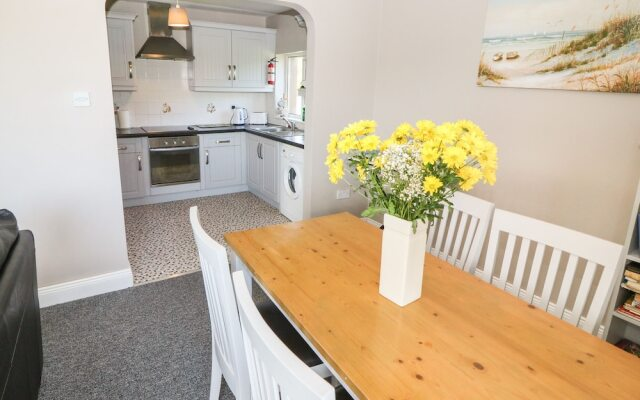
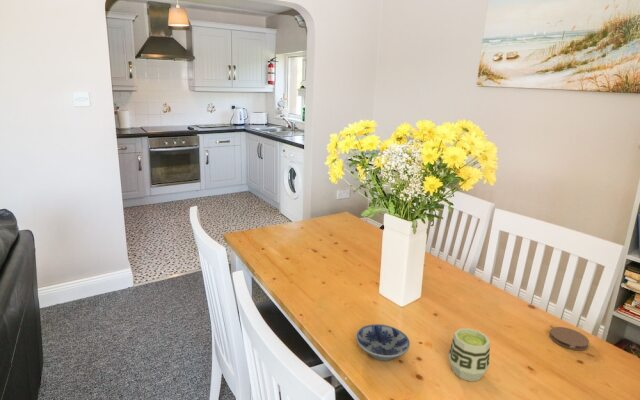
+ cup (469, 354)
+ bowl (382, 344)
+ coaster (569, 338)
